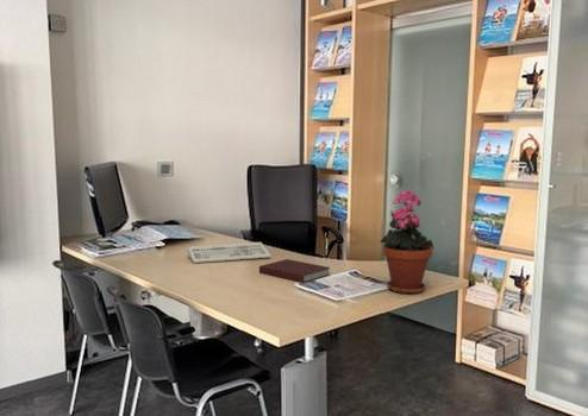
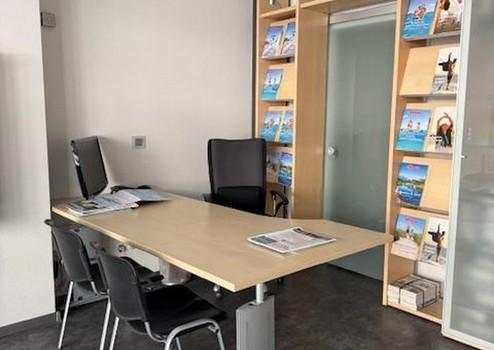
- keyboard (229, 252)
- potted plant (405, 240)
- notebook (294, 270)
